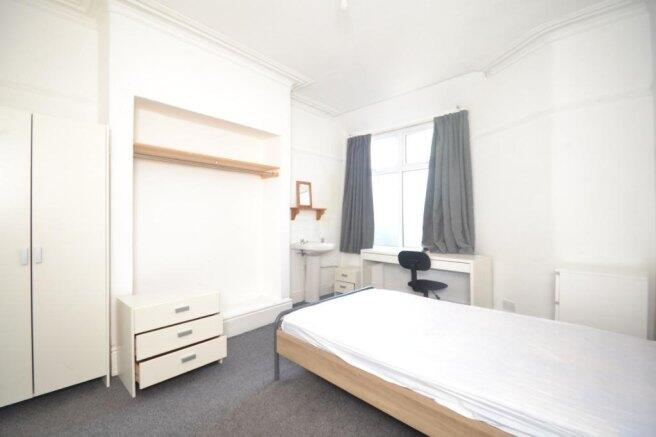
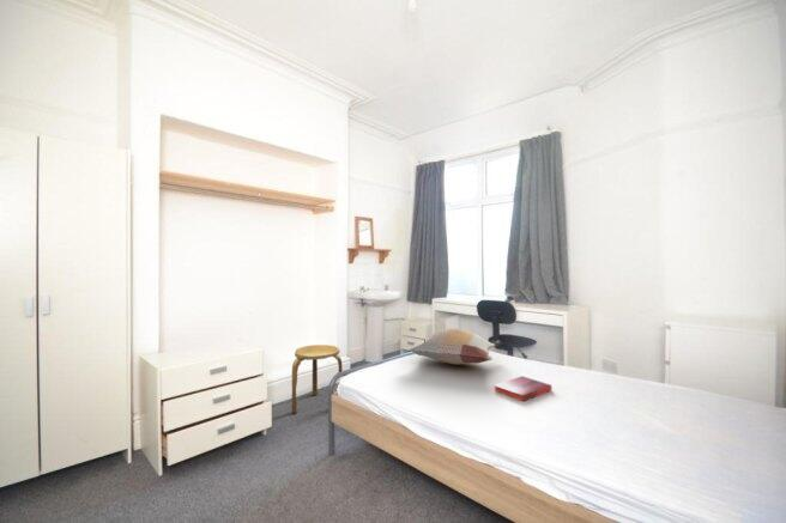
+ stool (314, 377)
+ decorative pillow (458, 346)
+ hardback book (522, 388)
